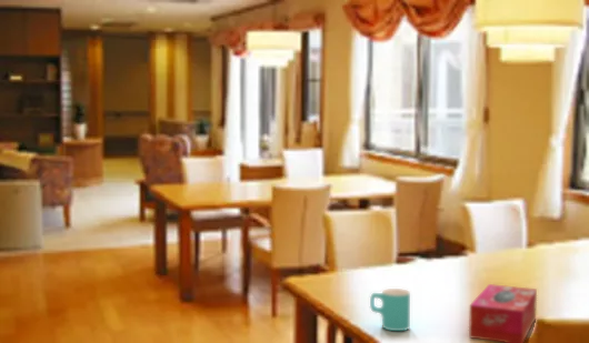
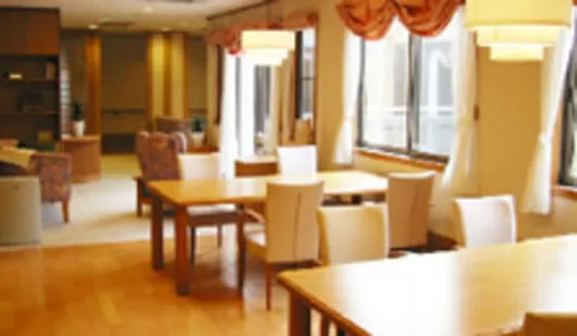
- cup (391, 307)
- tissue box (503, 312)
